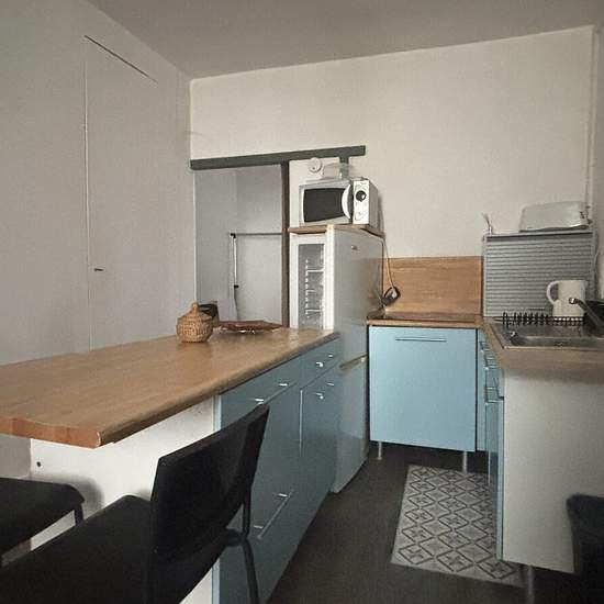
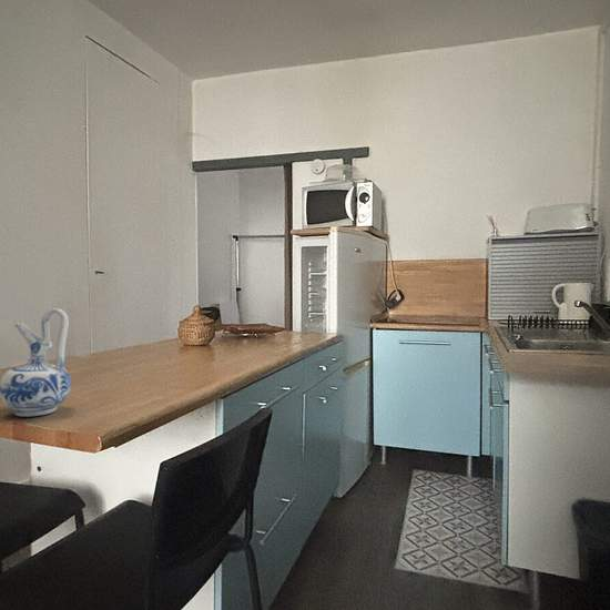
+ ceramic pitcher (35, 359)
